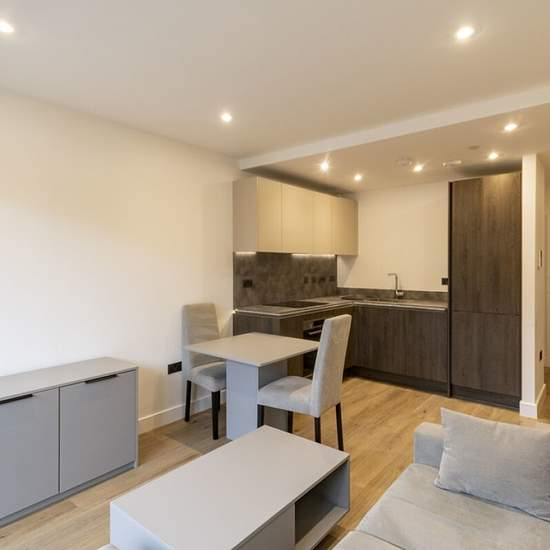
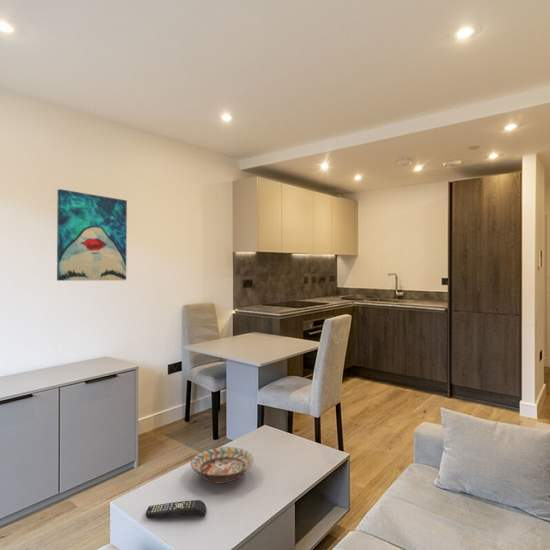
+ remote control (176, 509)
+ wall art (94, 237)
+ decorative bowl (222, 468)
